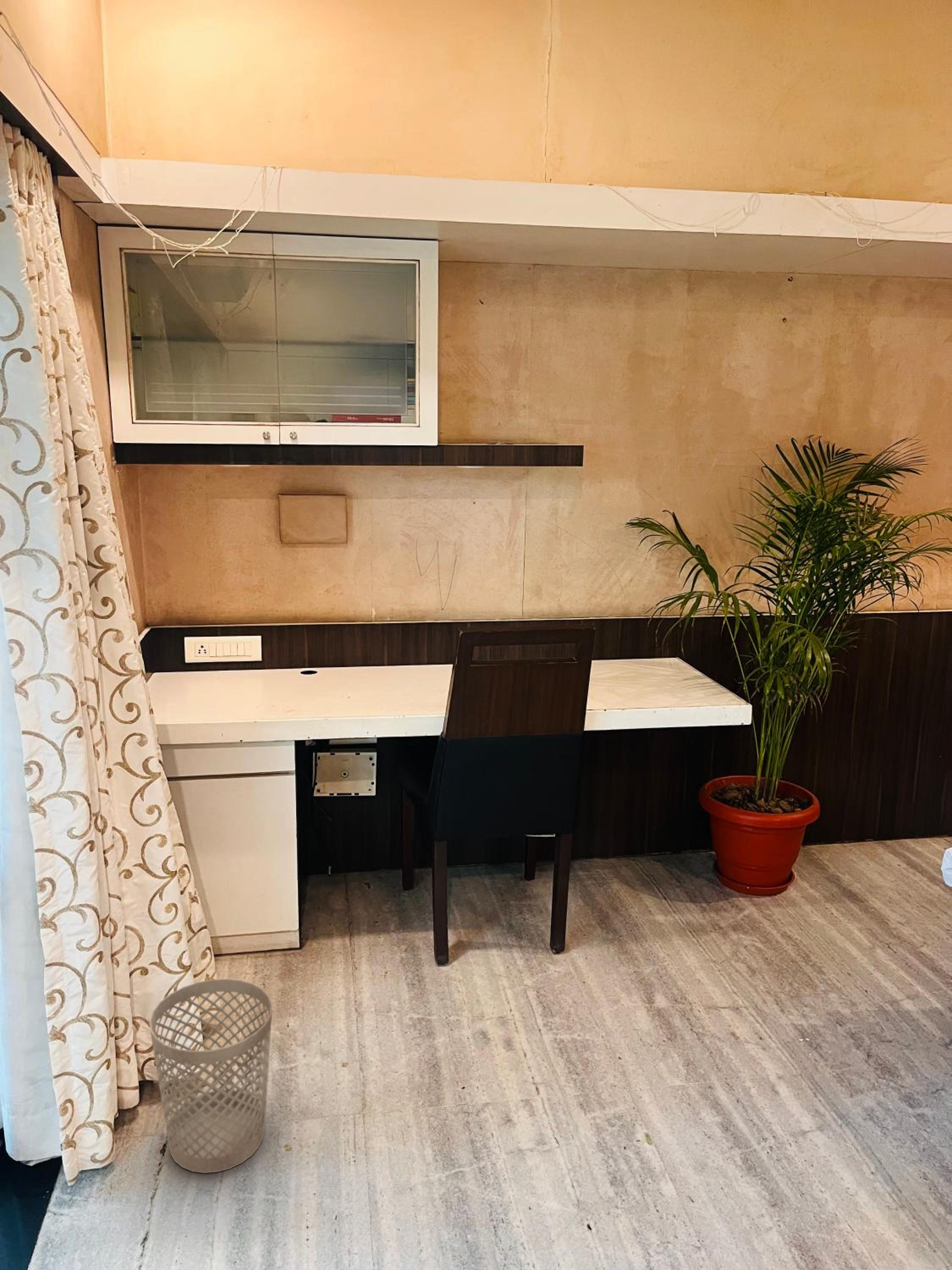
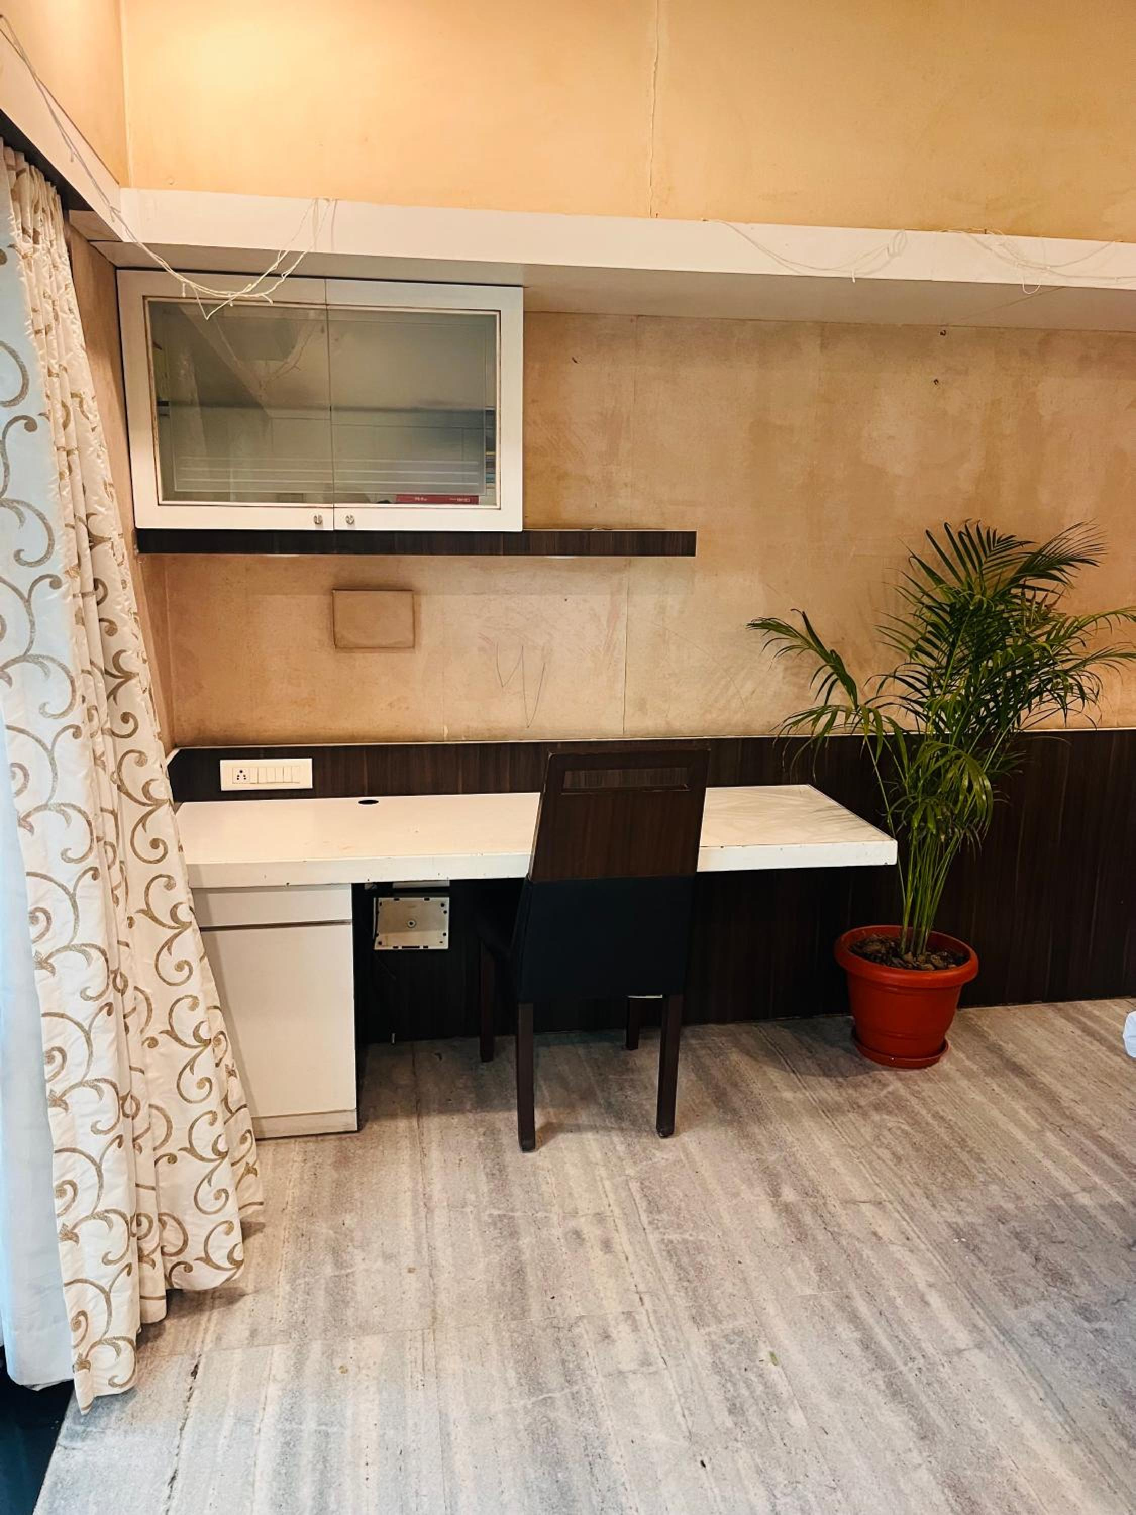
- wastebasket (215, 1076)
